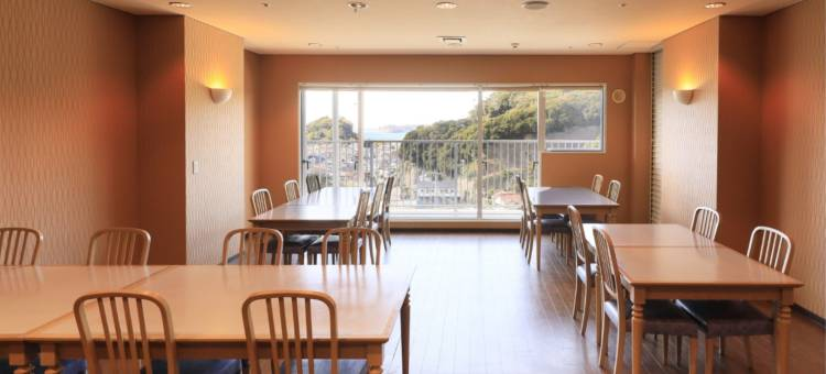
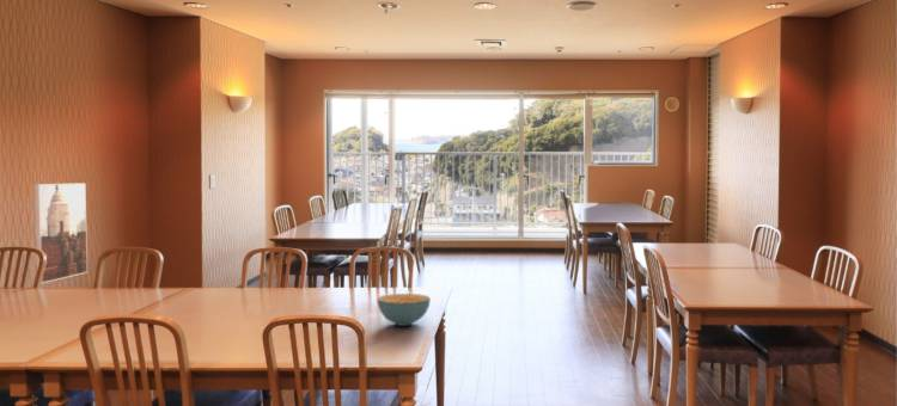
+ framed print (62, 230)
+ cereal bowl (403, 310)
